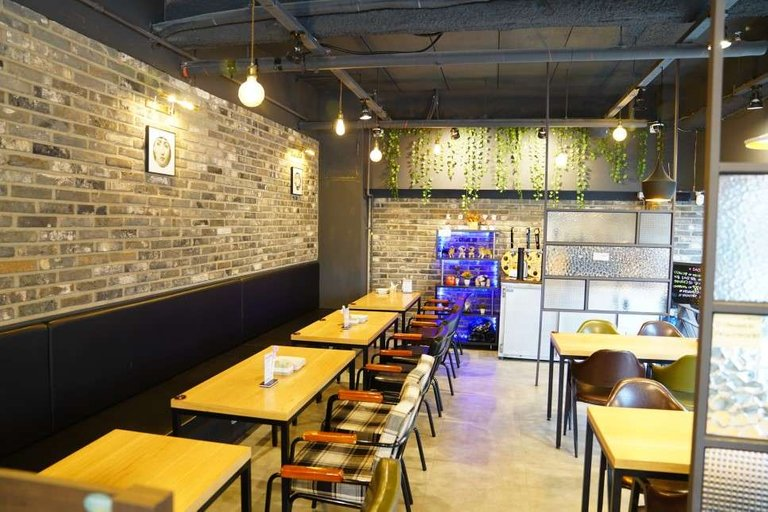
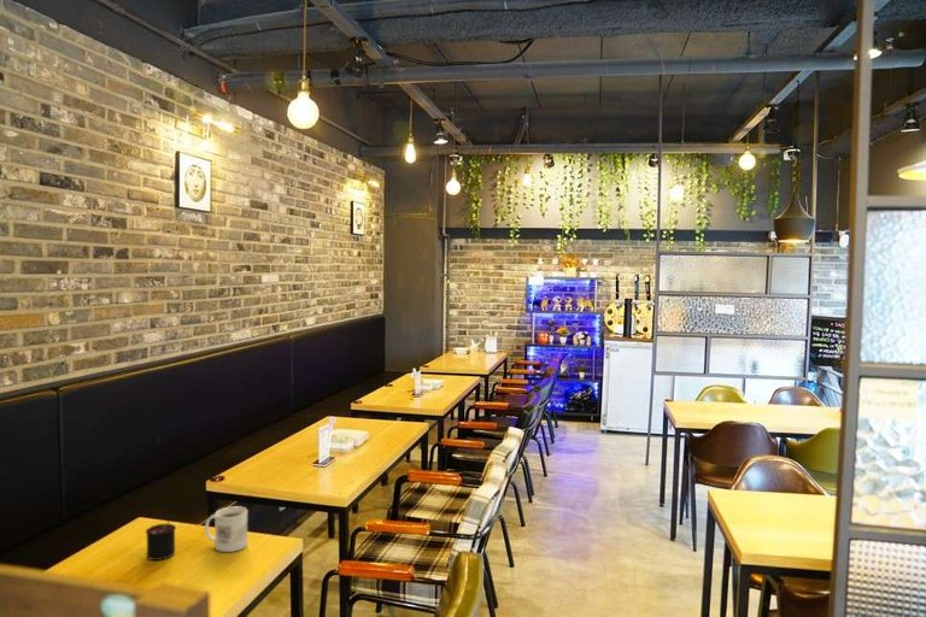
+ mug (228, 528)
+ candle (160, 535)
